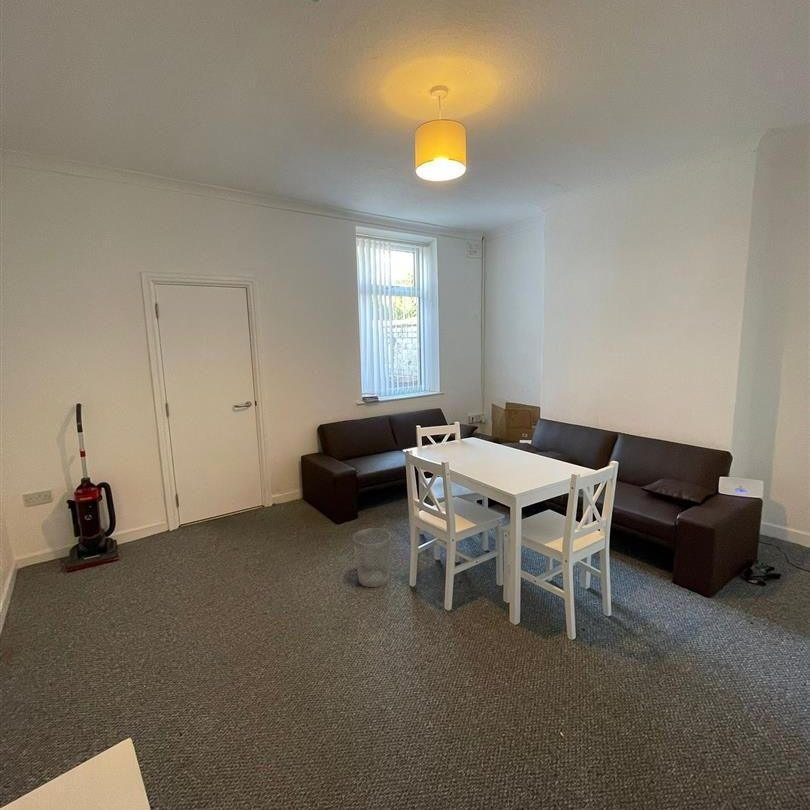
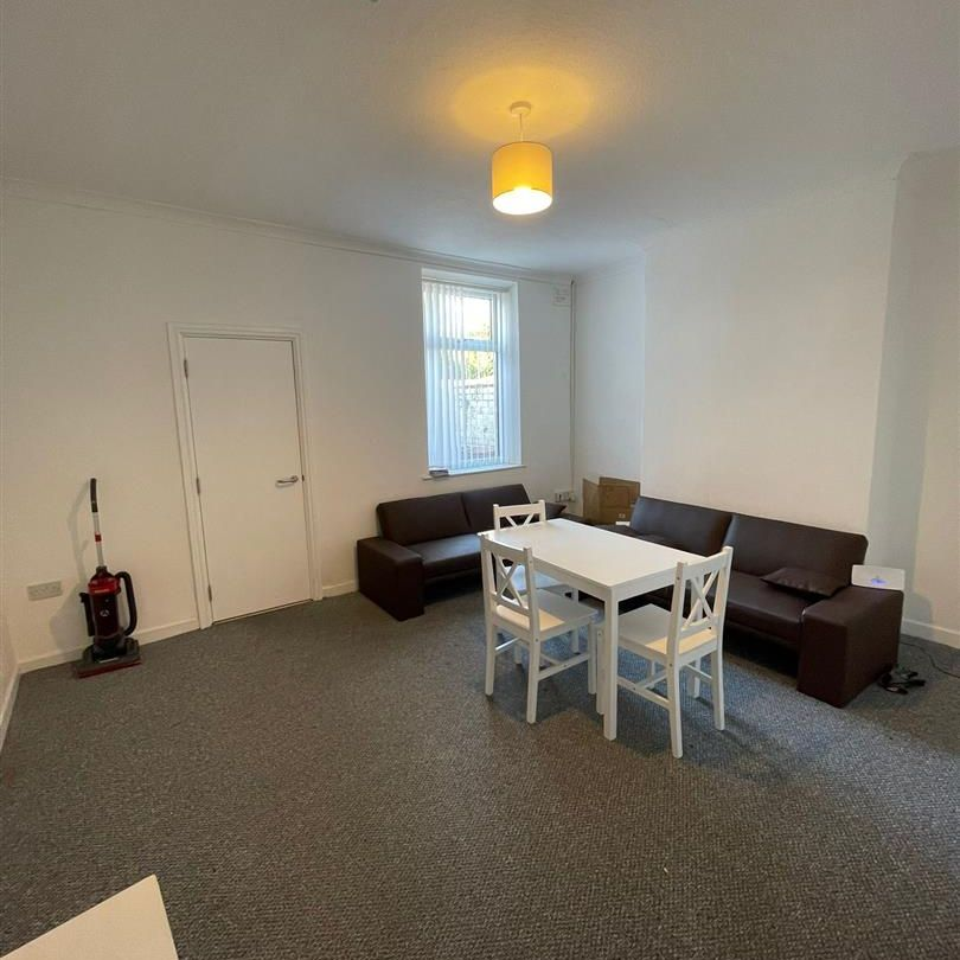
- wastebasket (372, 557)
